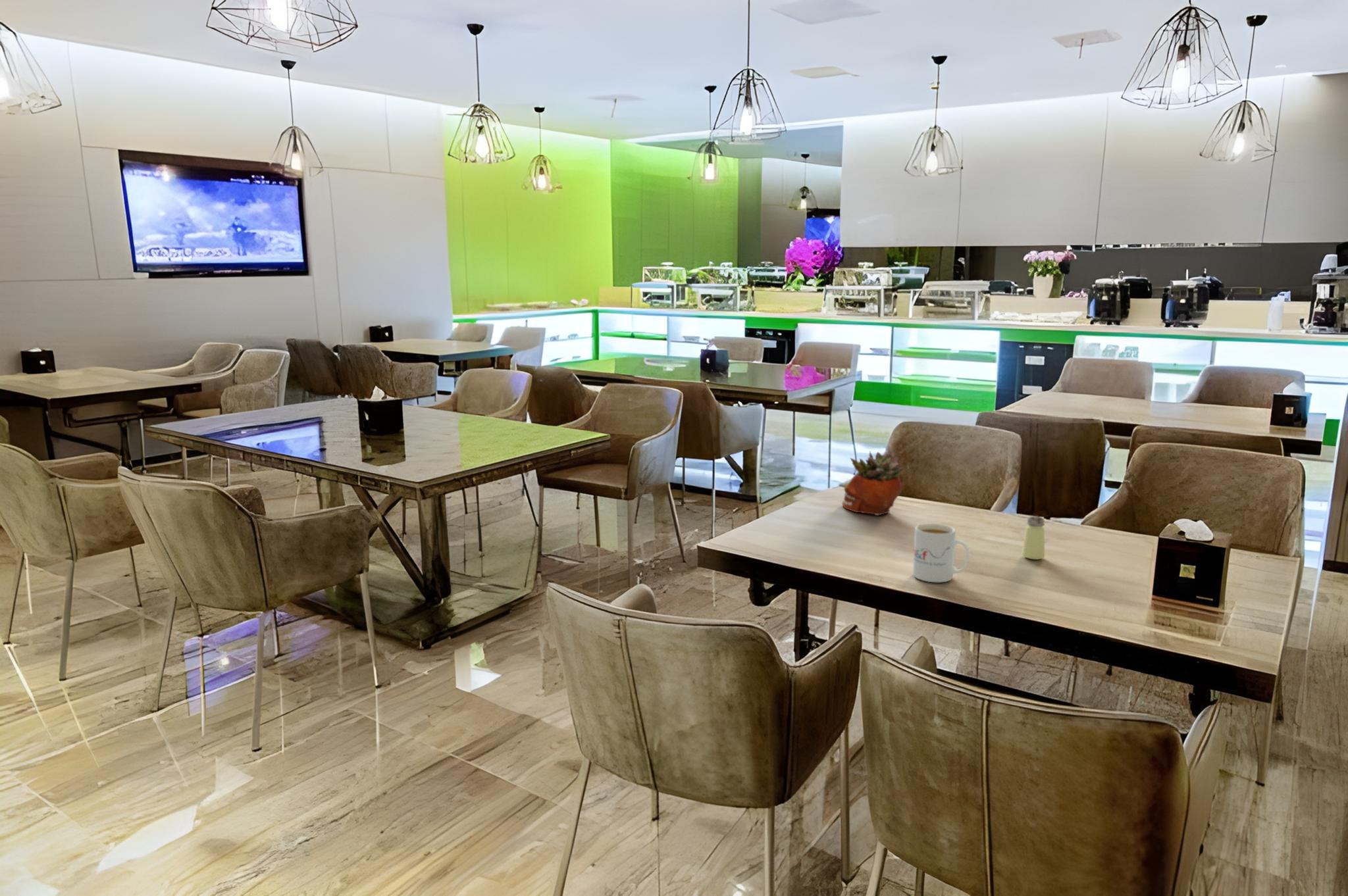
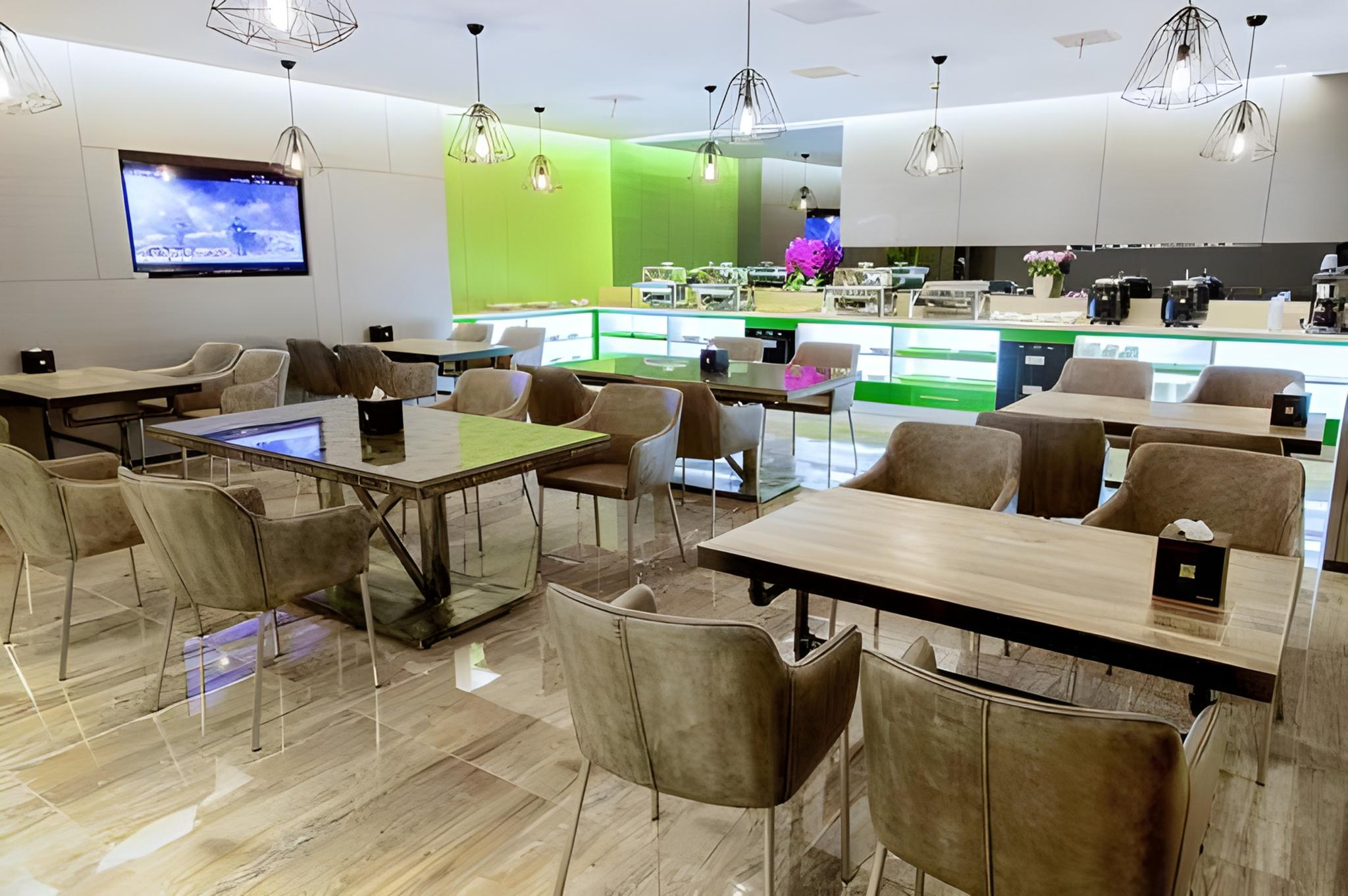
- succulent planter (870, 481)
- mug (941, 554)
- saltshaker (1034, 537)
